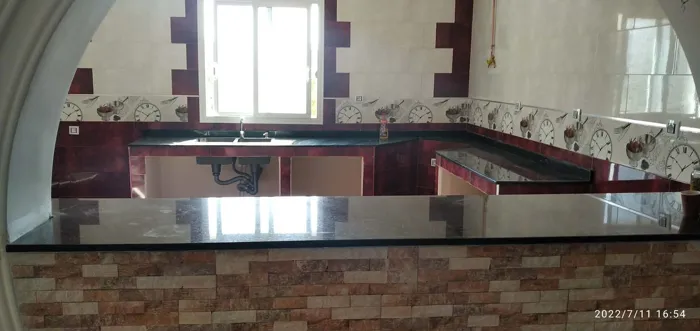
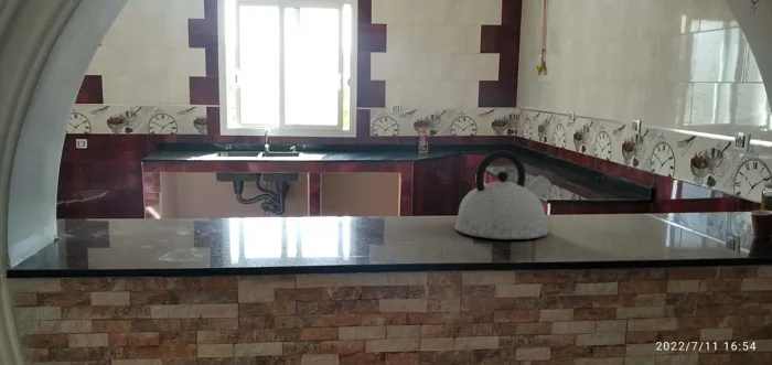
+ kettle (505, 190)
